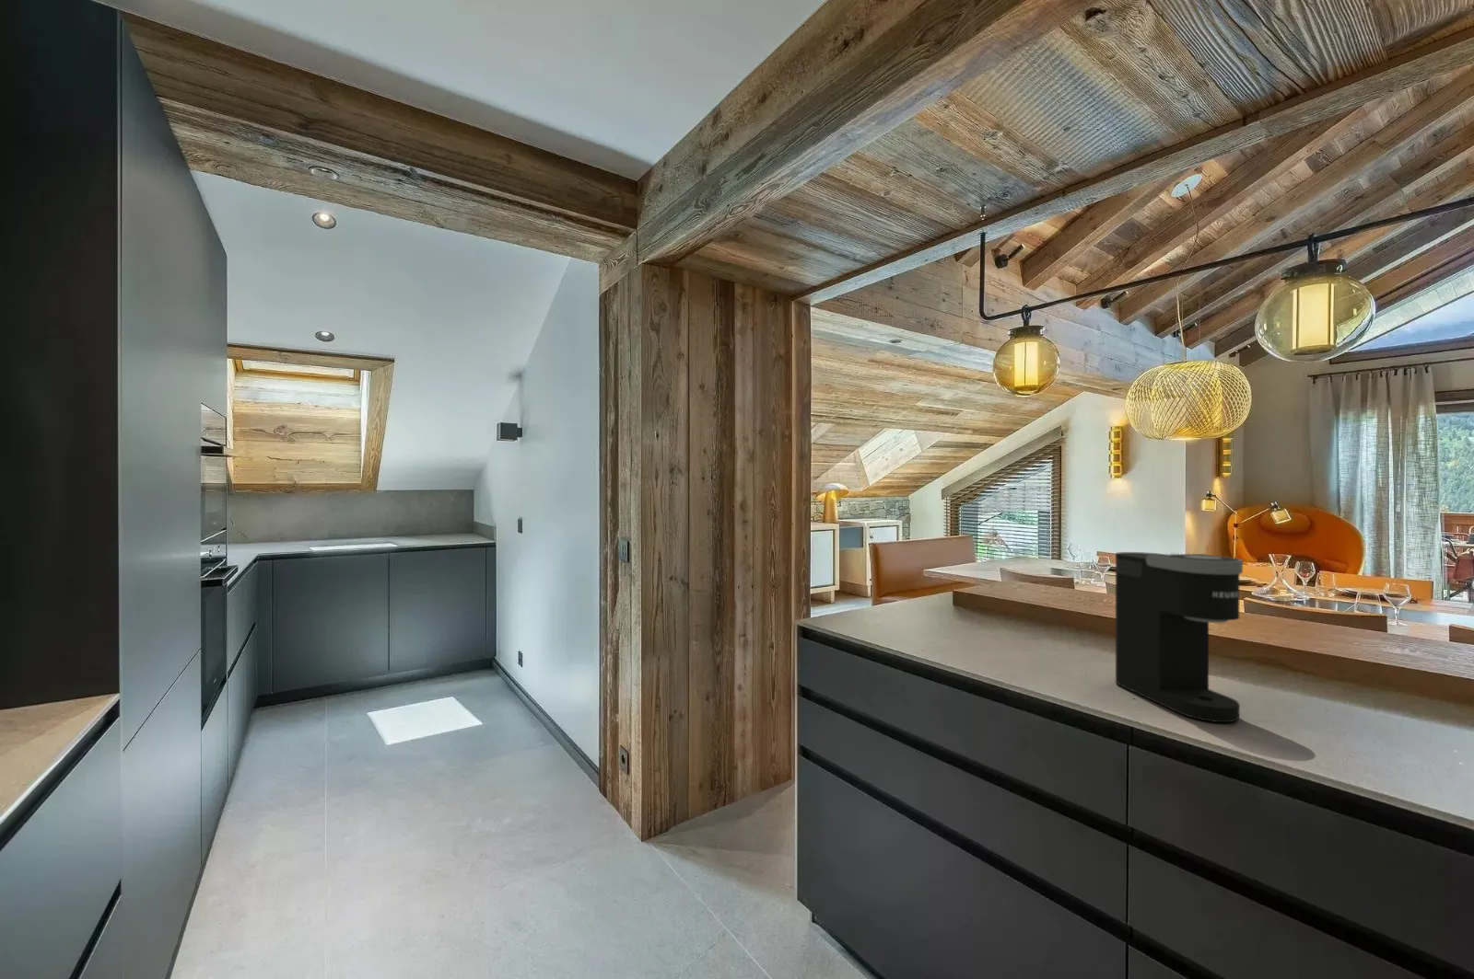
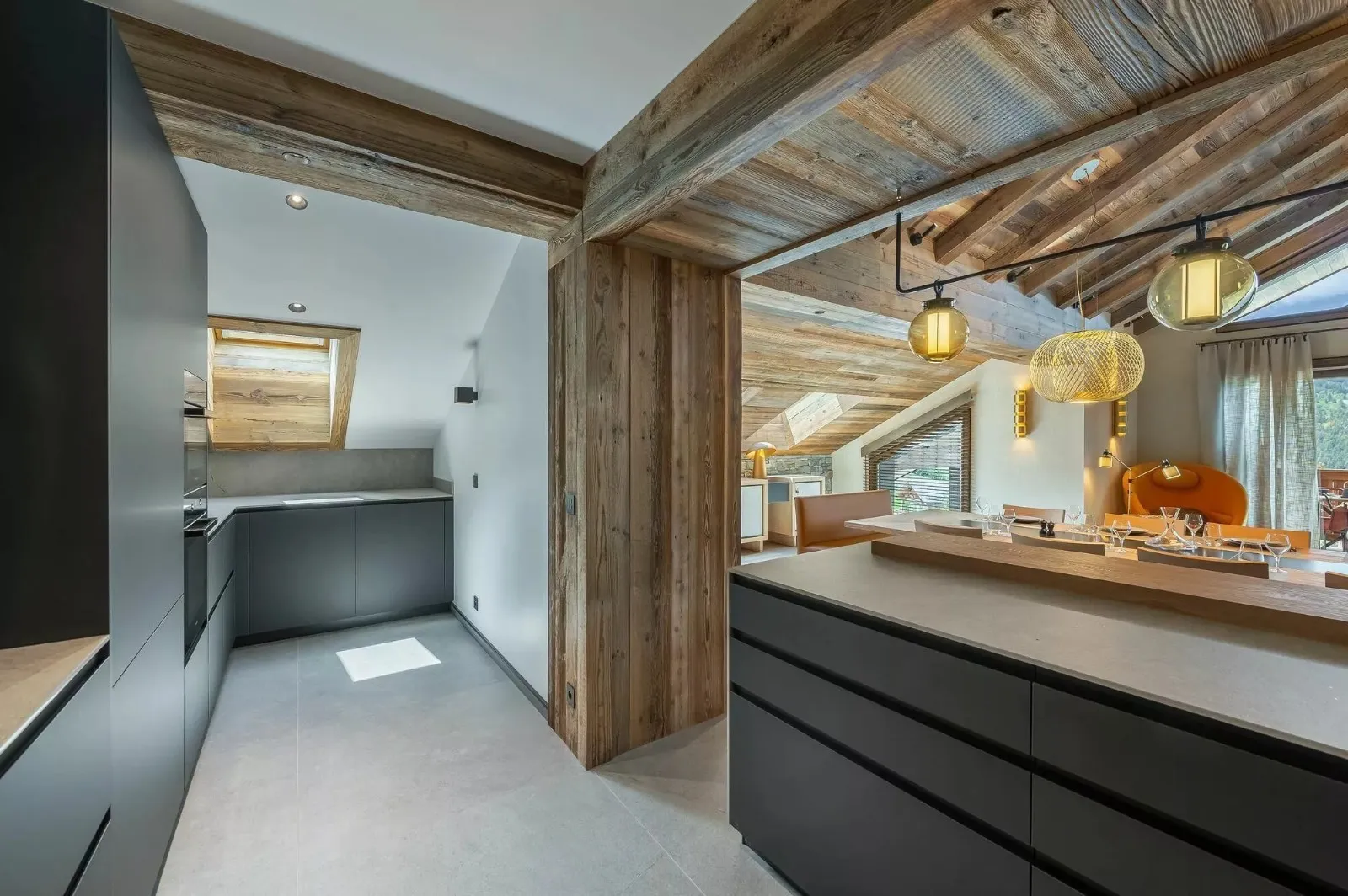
- coffee maker (1173, 626)
